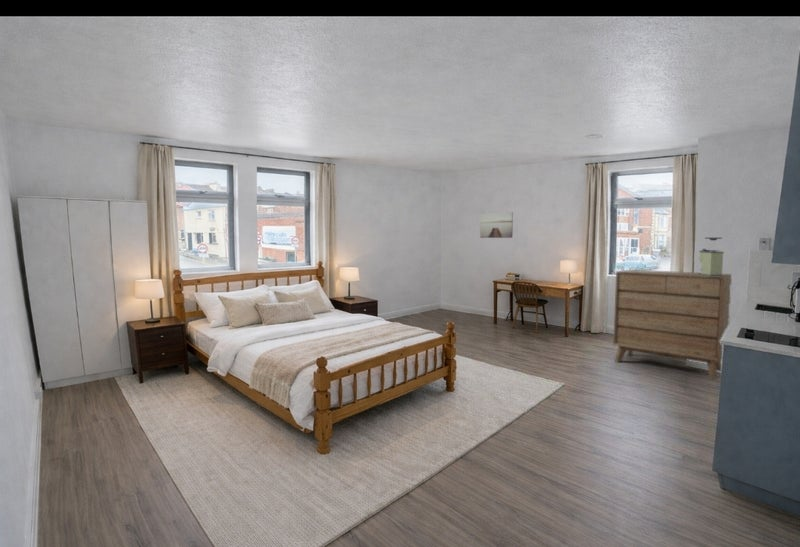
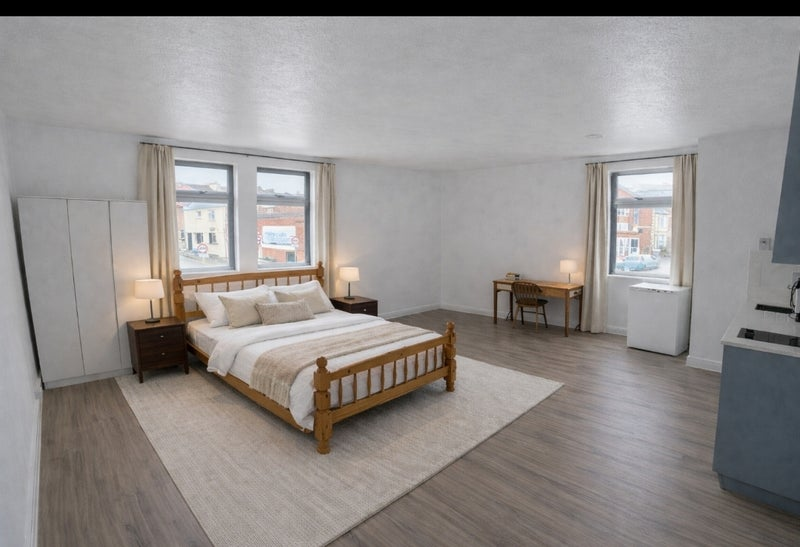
- wall art (496, 225)
- coffee grinder (710, 256)
- dresser (669, 319)
